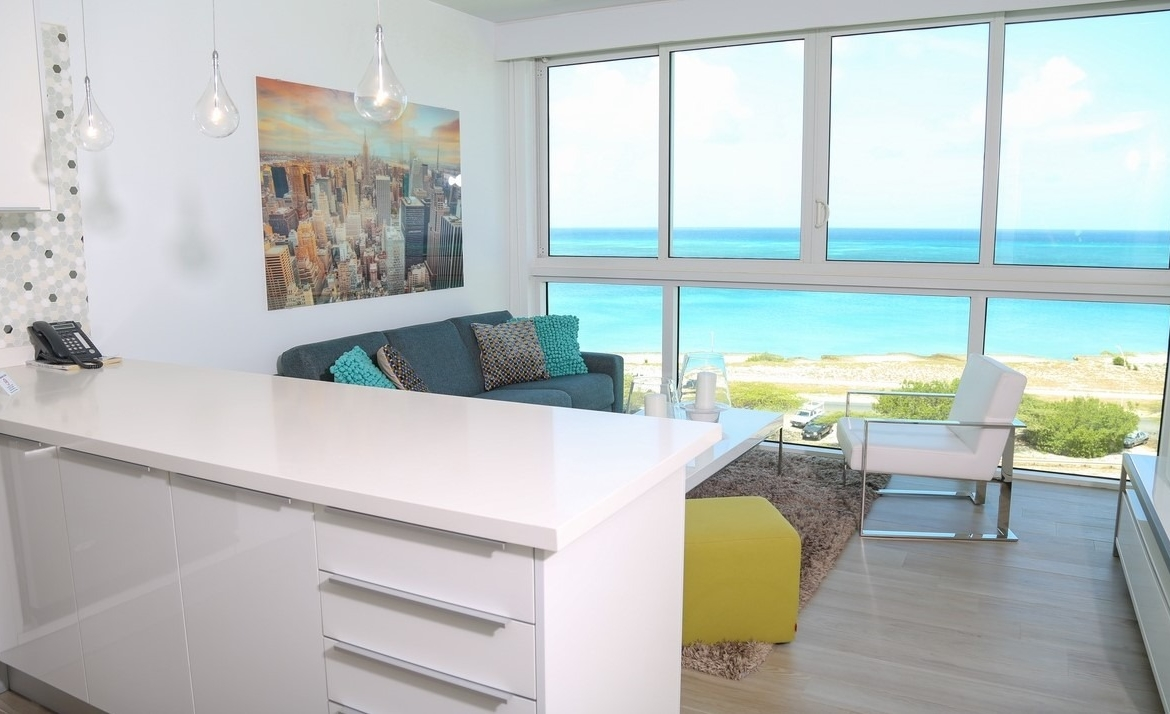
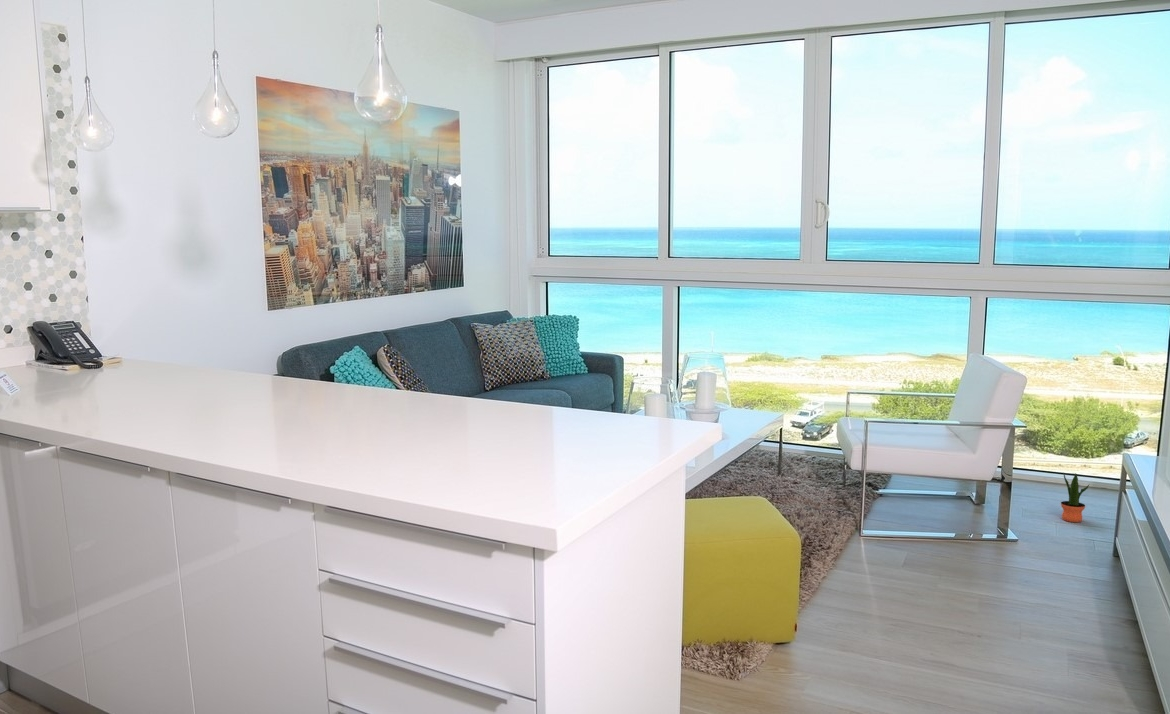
+ potted plant (1074, 495)
